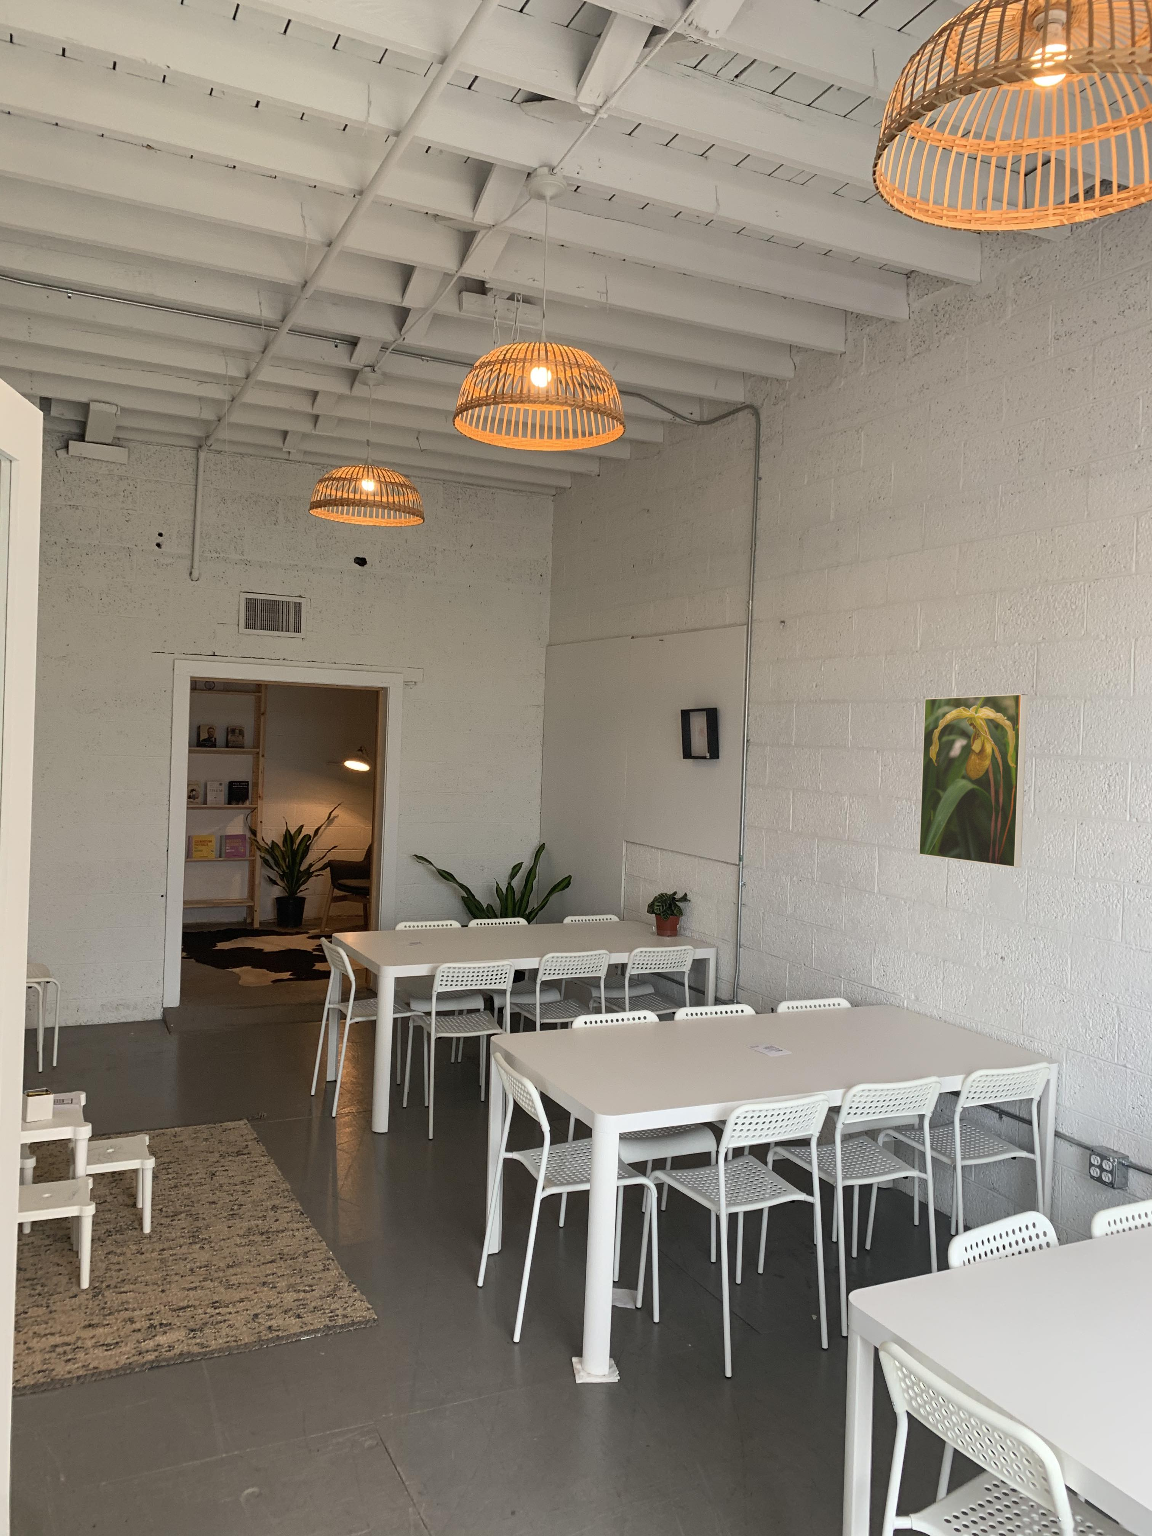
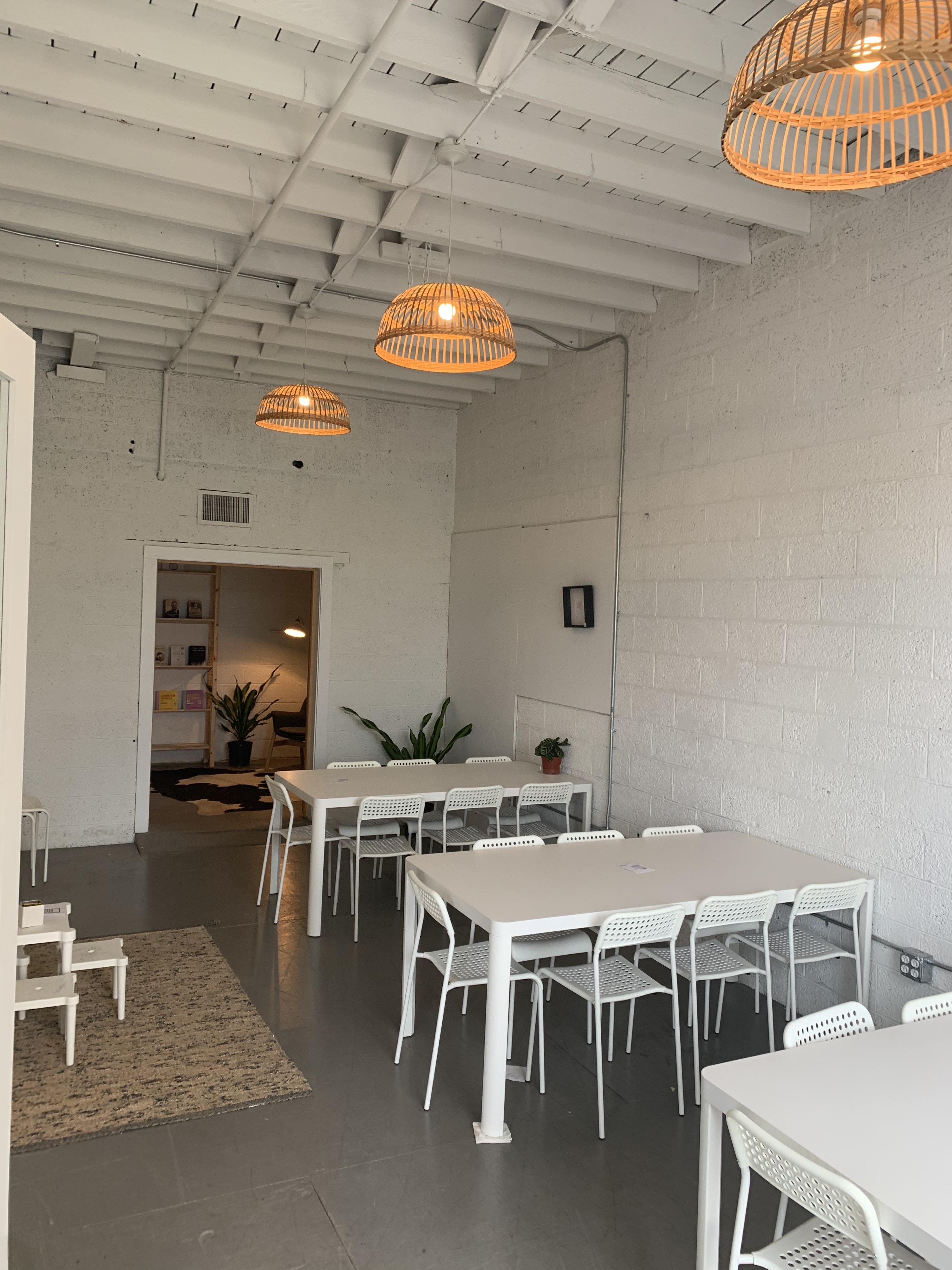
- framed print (970, 779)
